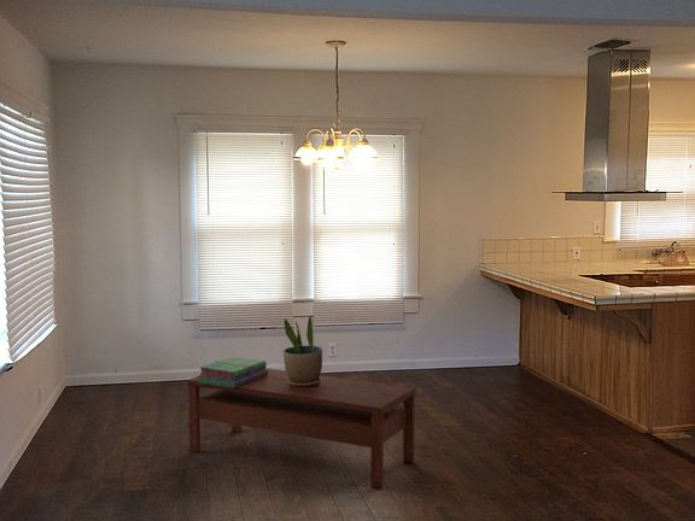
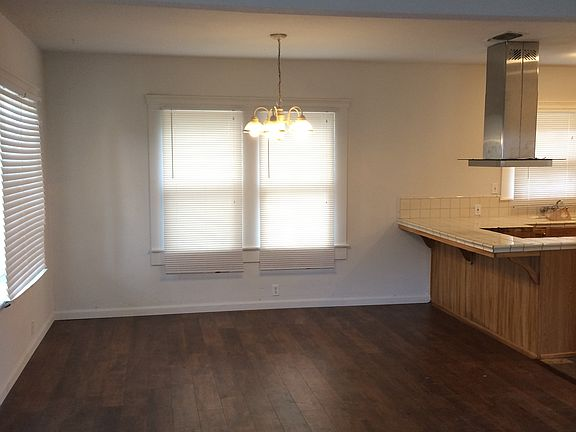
- stack of books (233, 370)
- potted plant (303, 347)
- coffee table (299, 420)
